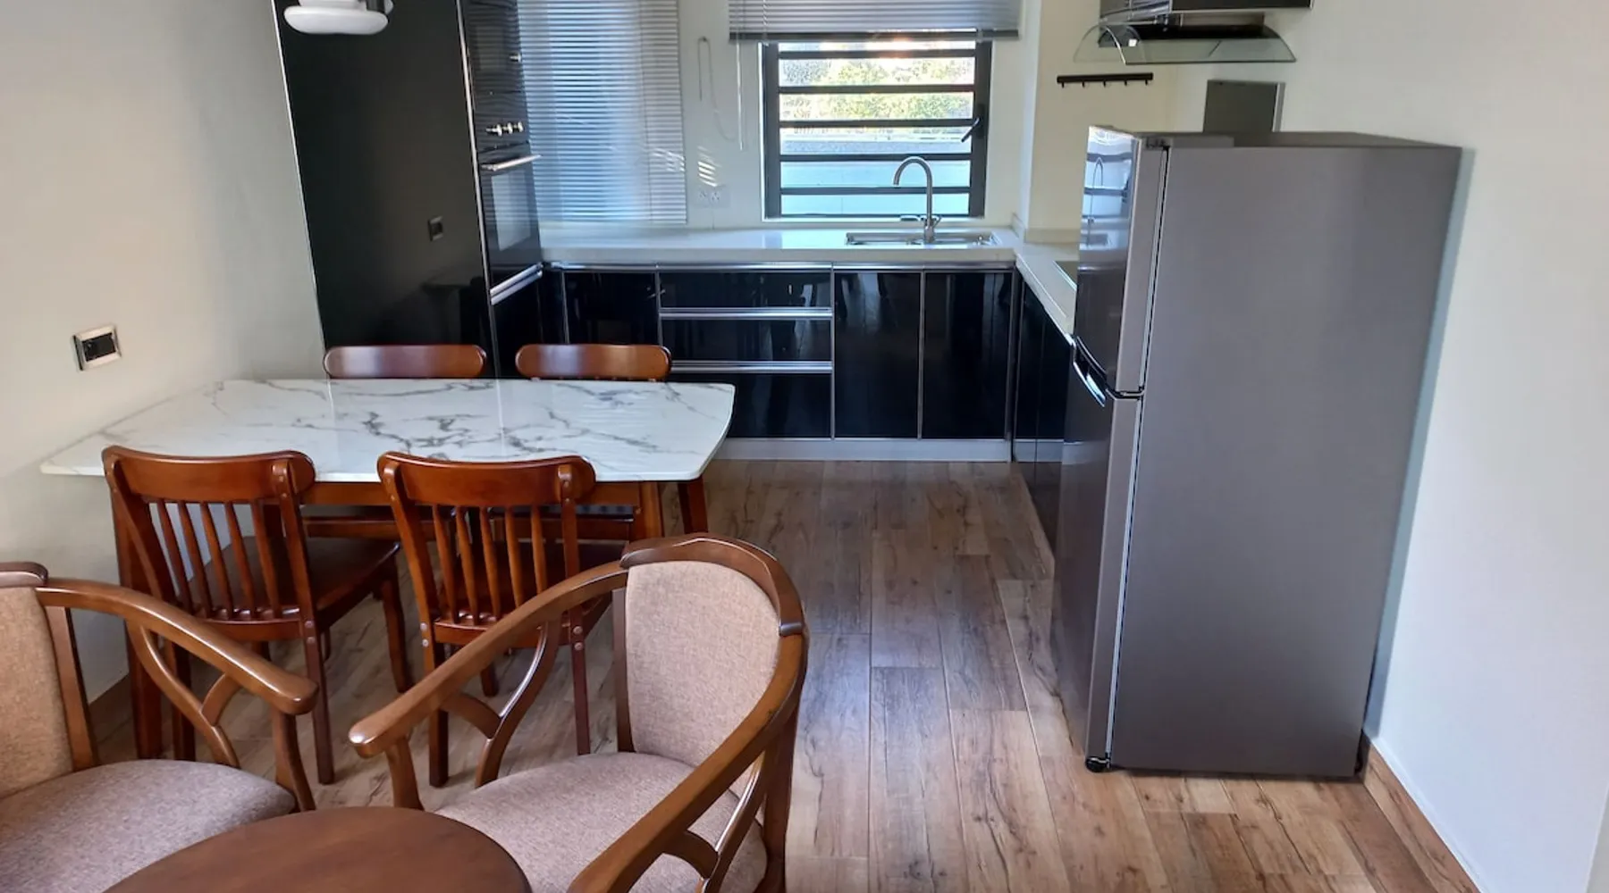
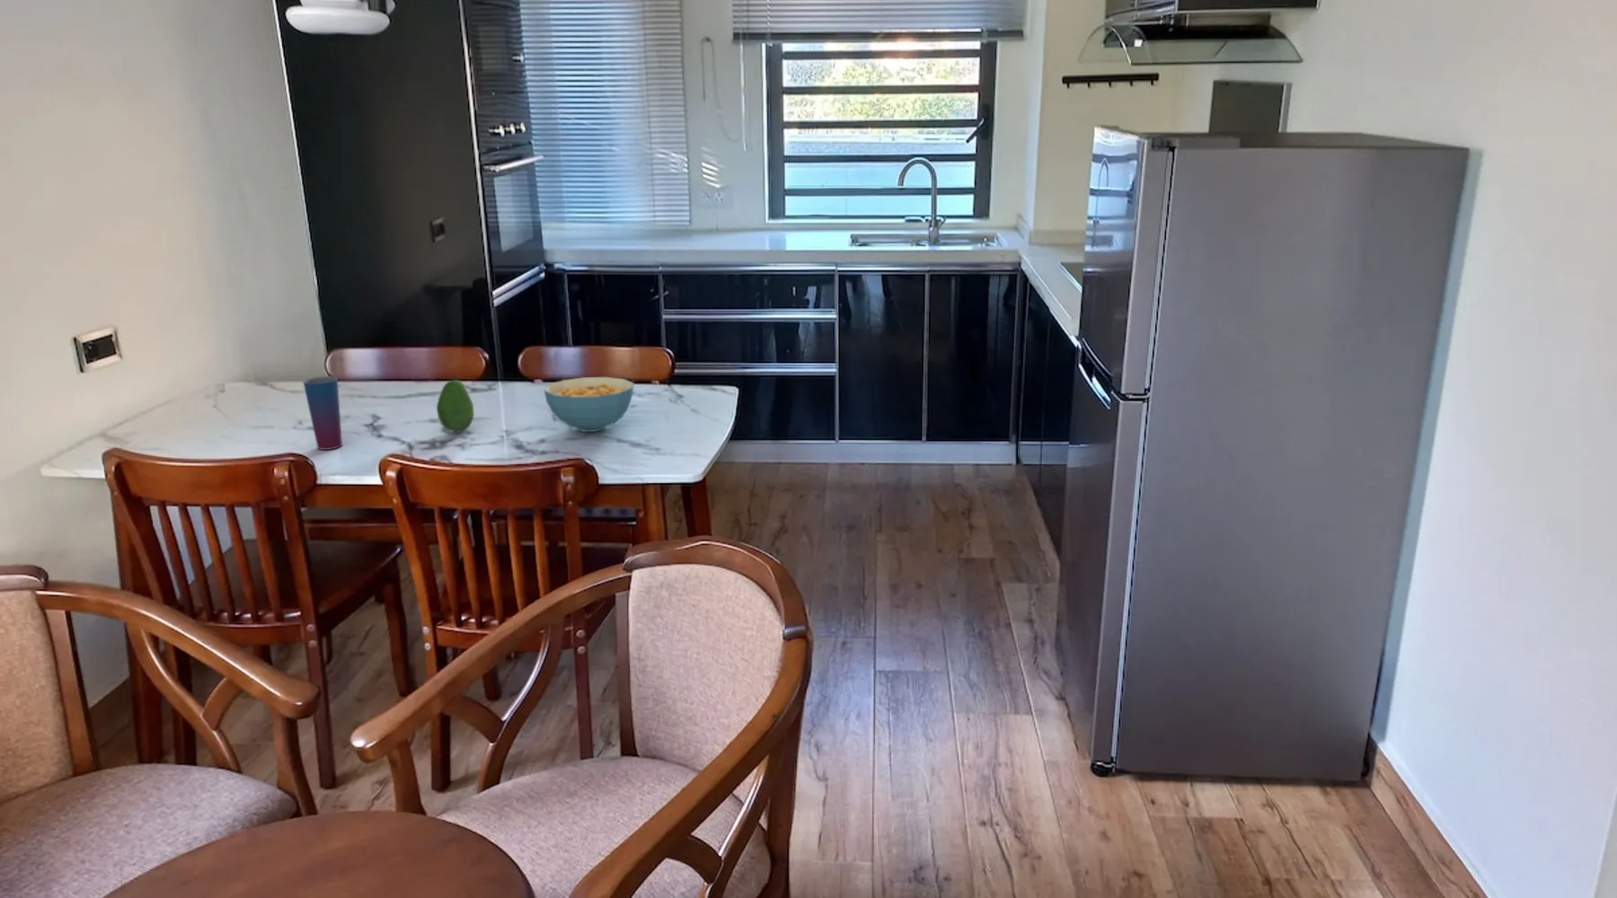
+ cereal bowl (591, 407)
+ cup (325, 414)
+ fruit (455, 406)
